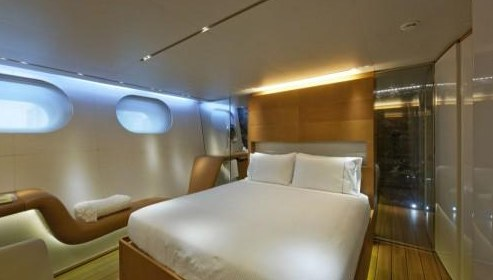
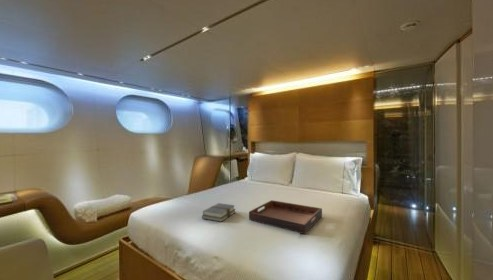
+ book (219, 211)
+ serving tray (285, 214)
